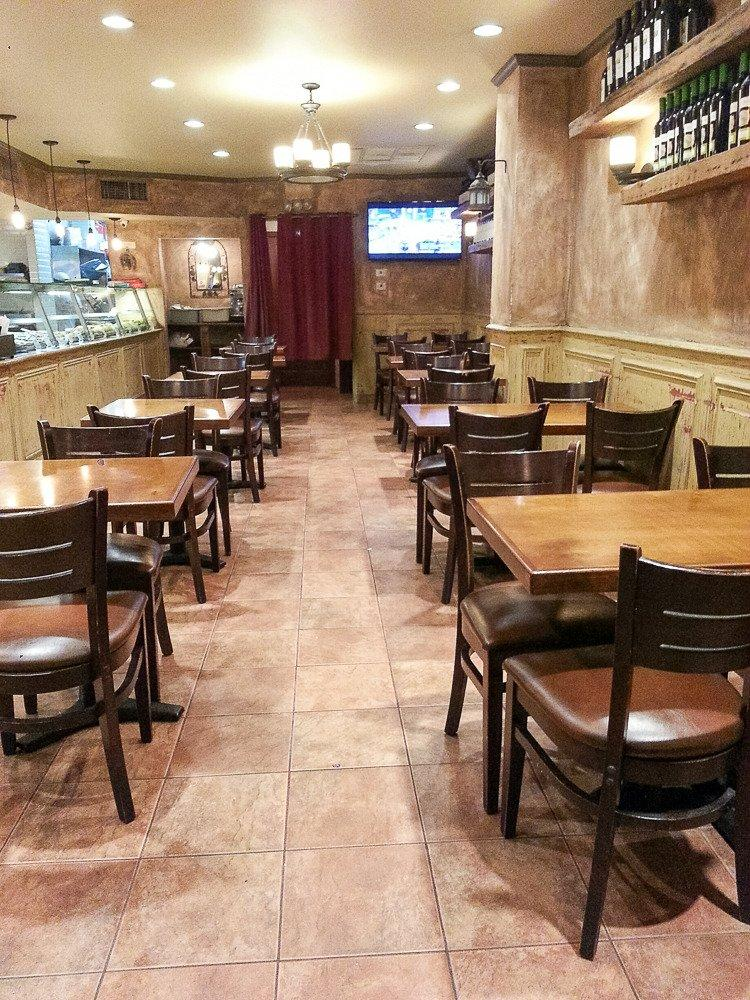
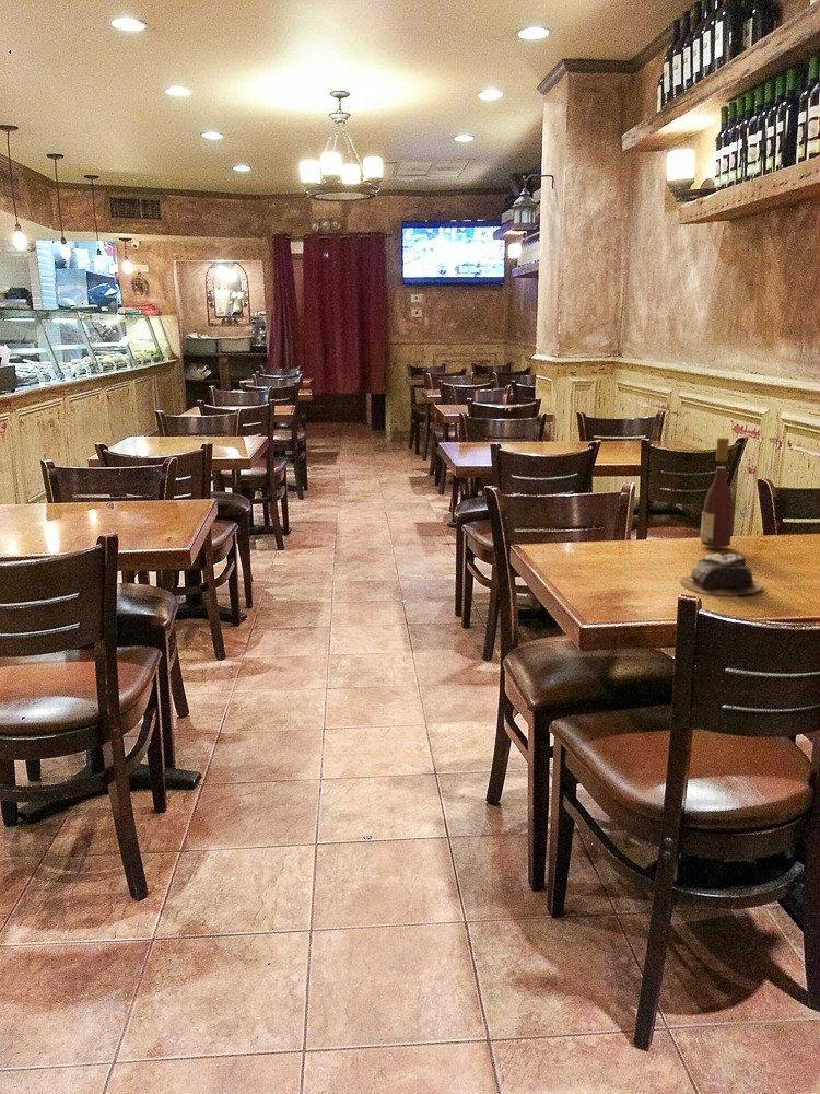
+ wine bottle (718, 493)
+ bread (721, 569)
